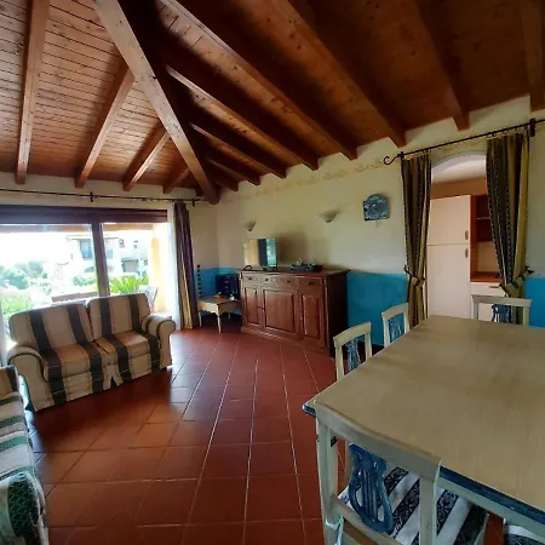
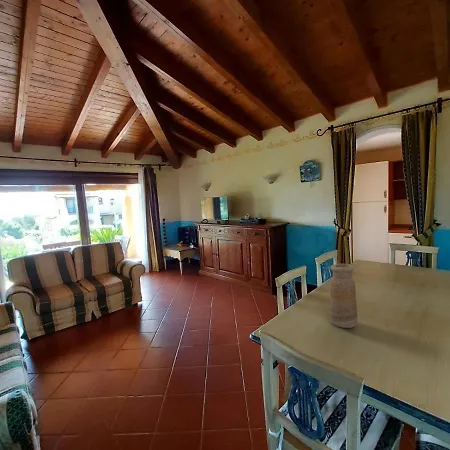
+ vase (342, 295)
